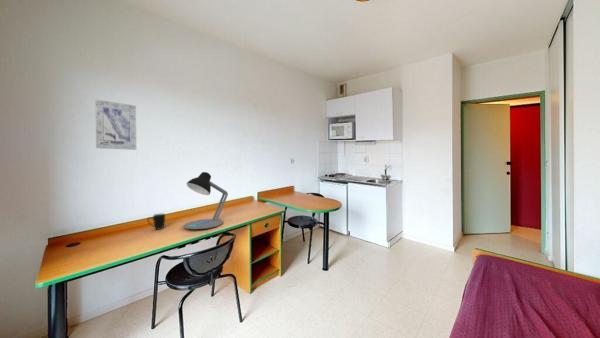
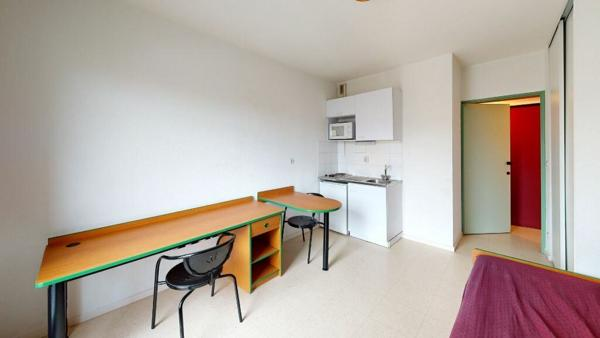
- mug (156, 221)
- wall art (116, 125)
- desk lamp (208, 194)
